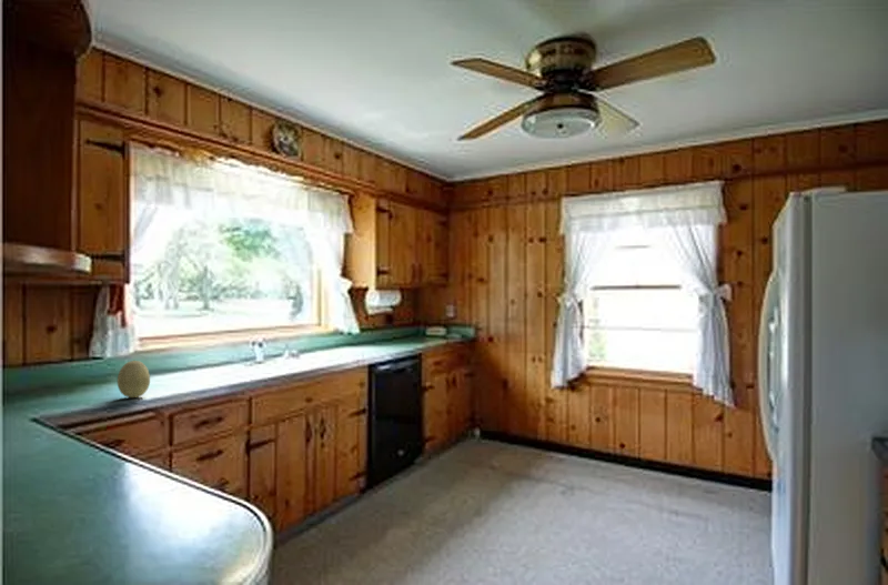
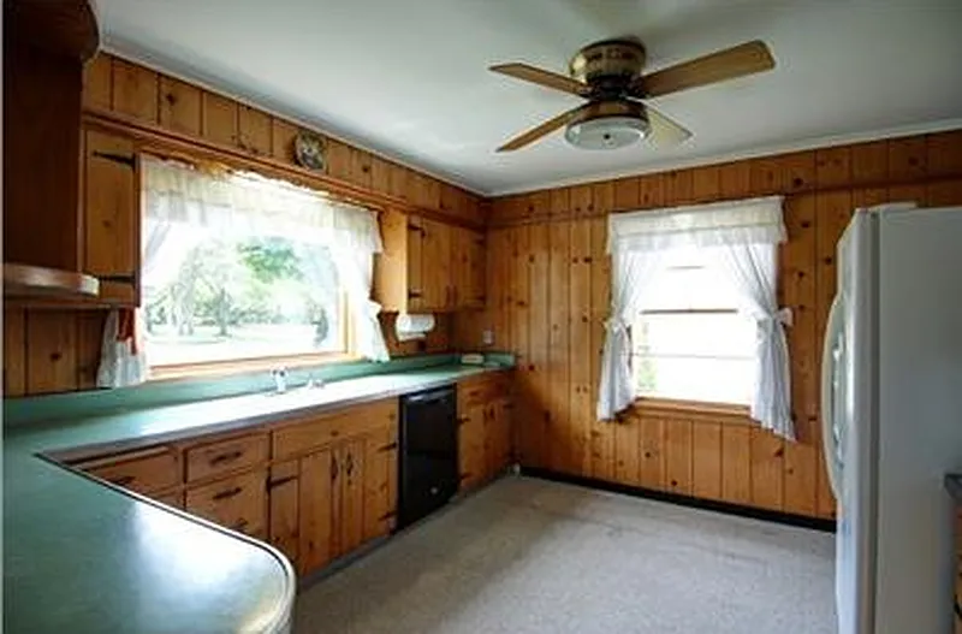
- fruit (133, 379)
